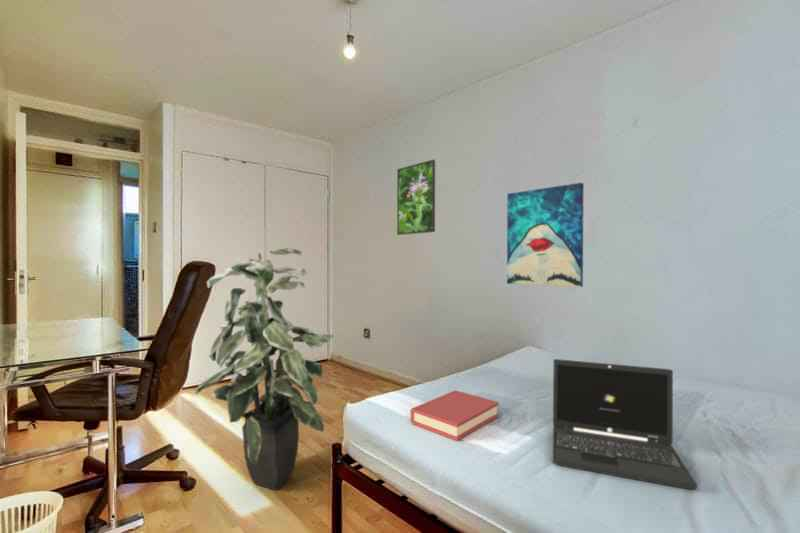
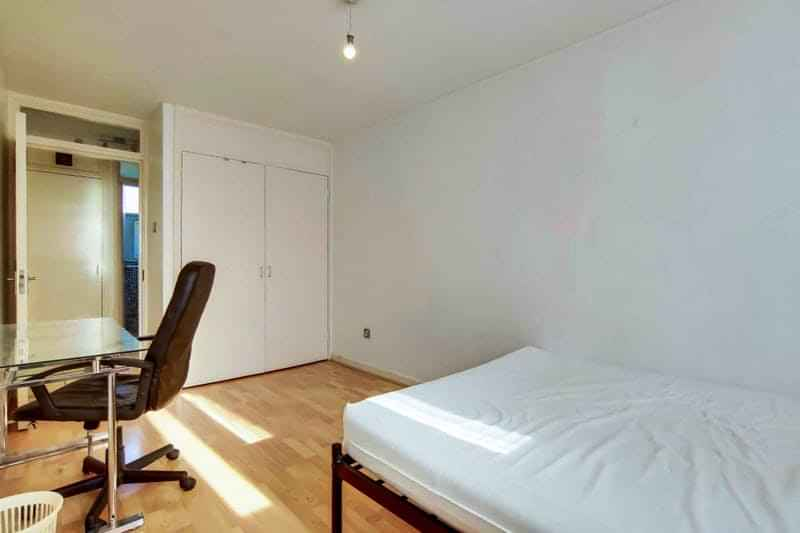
- indoor plant (273, 368)
- hardback book (455, 412)
- wall art (542, 237)
- laptop (614, 415)
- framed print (415, 199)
